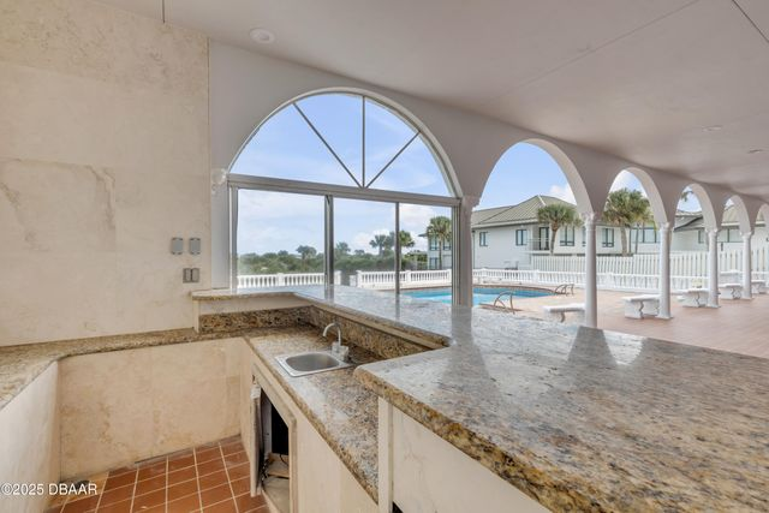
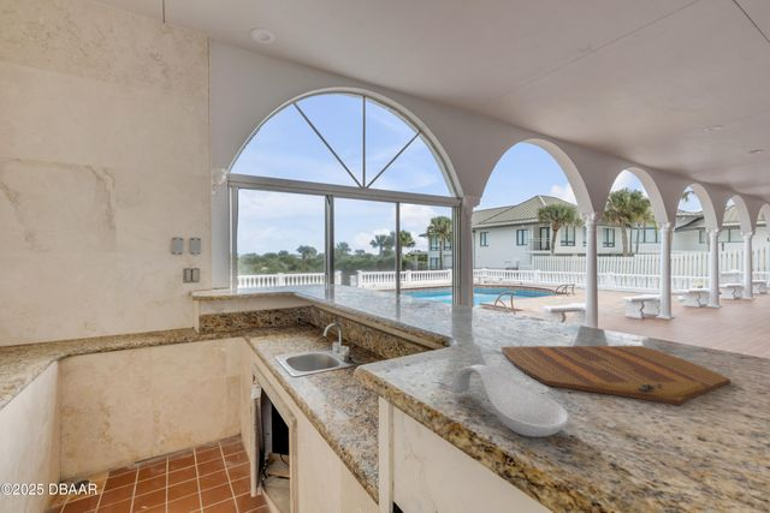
+ spoon rest (500, 394)
+ cutting board (612, 365)
